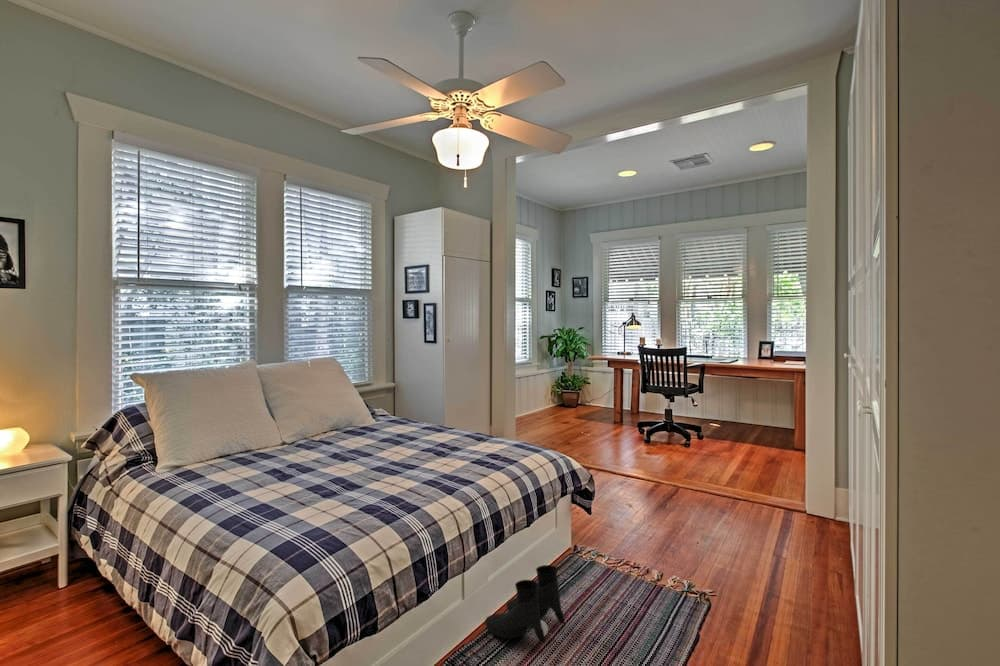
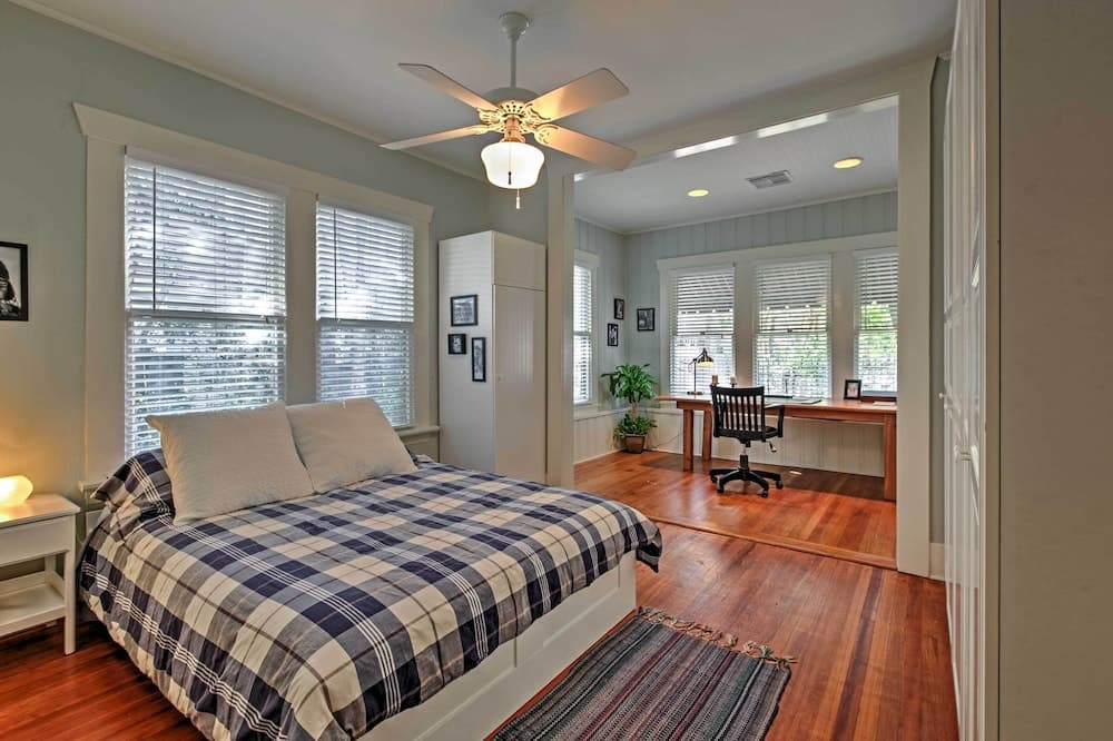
- boots (524, 597)
